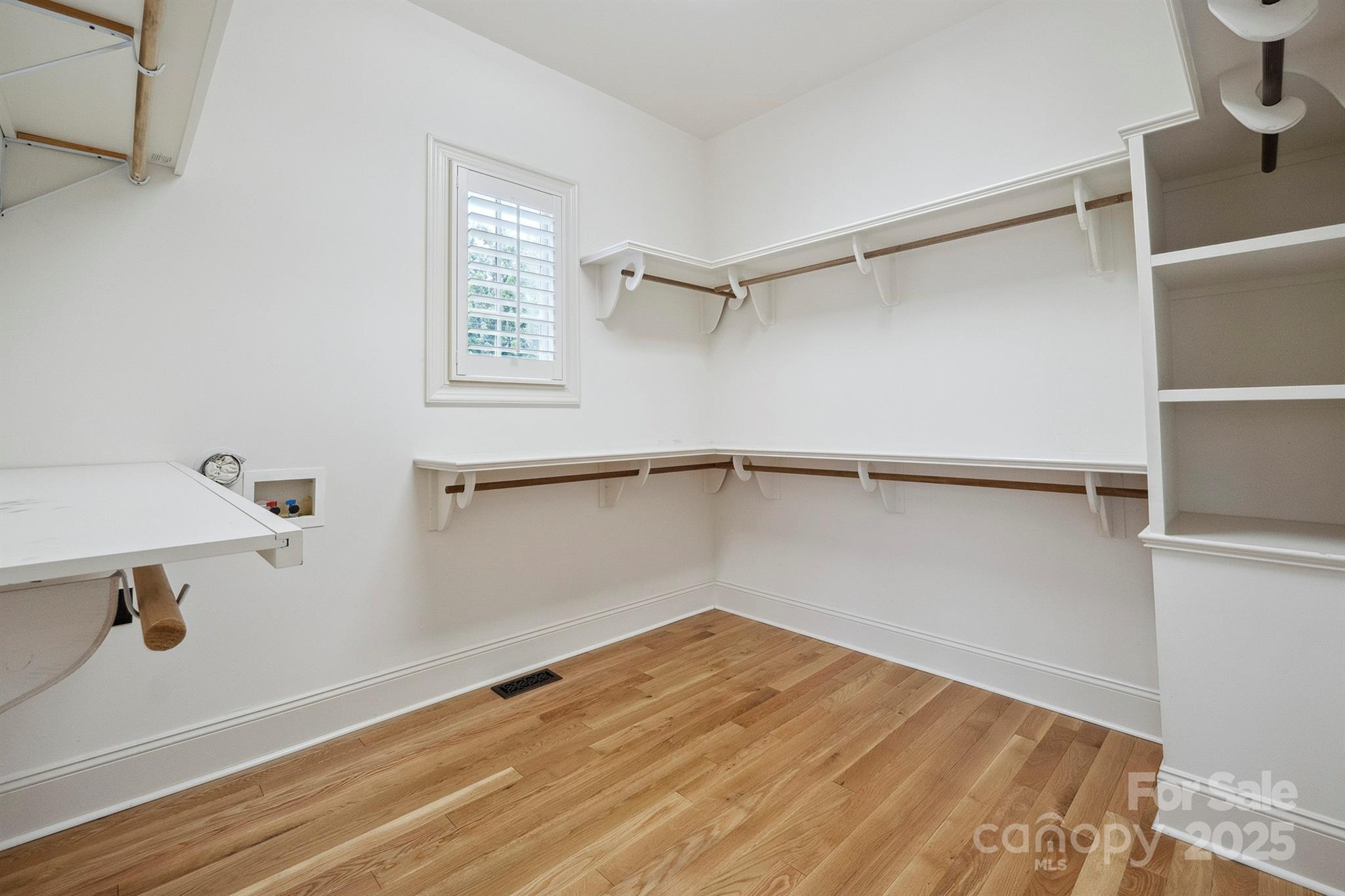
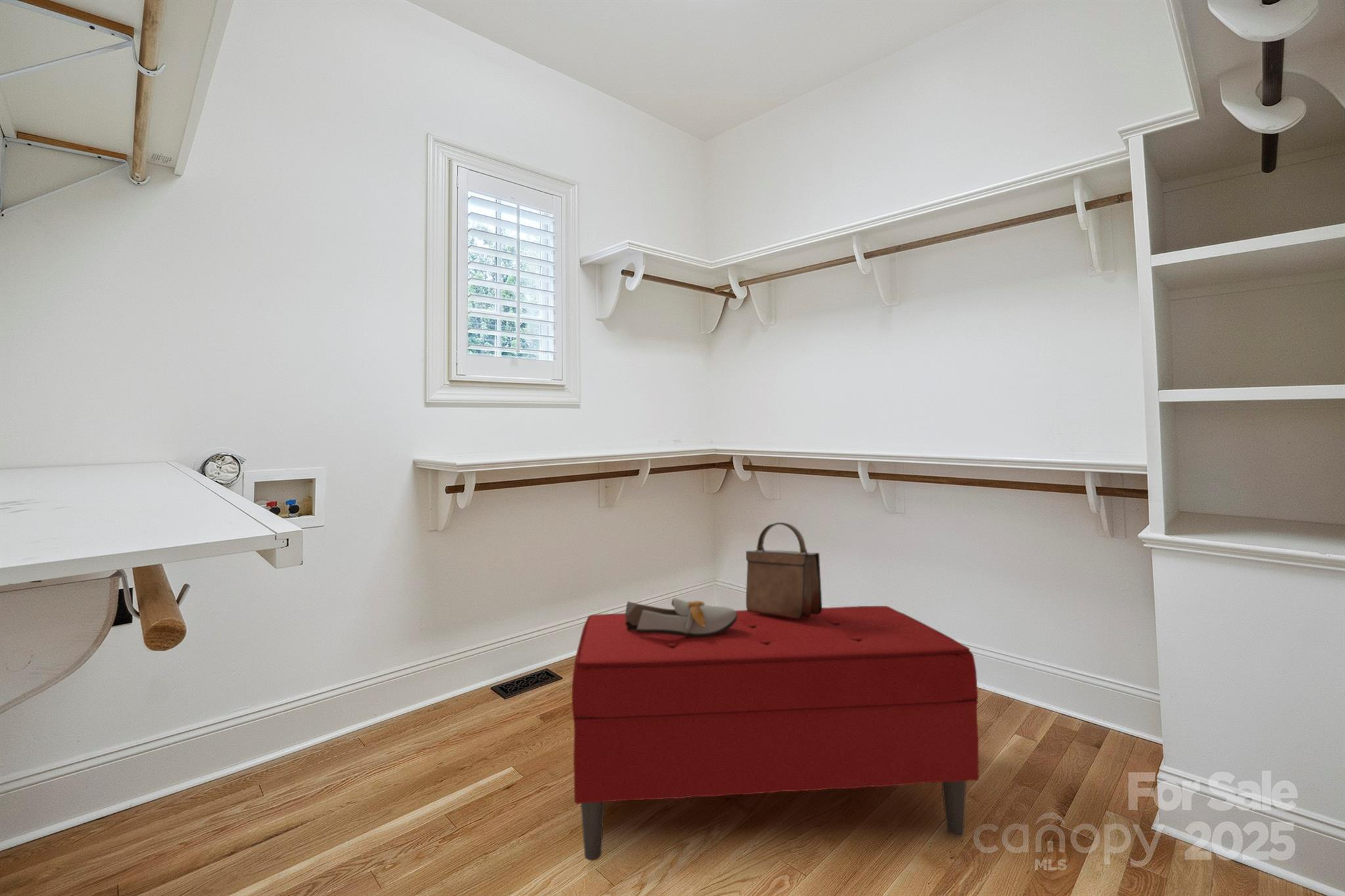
+ bench (759, 714)
+ shoe (682, 616)
+ handbag (783, 569)
